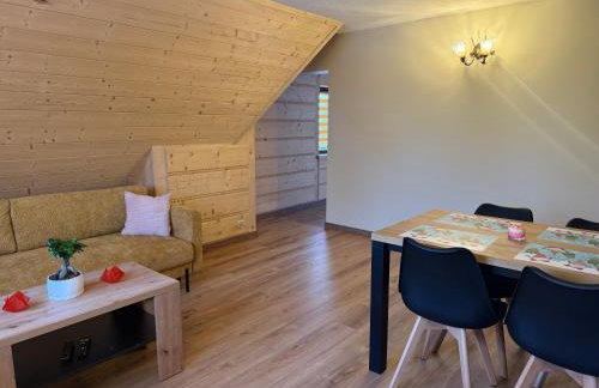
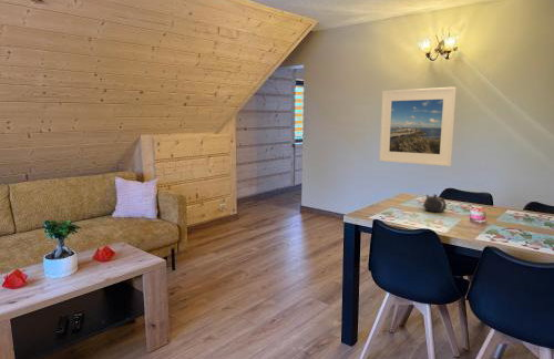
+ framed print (414, 126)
+ teapot (434, 202)
